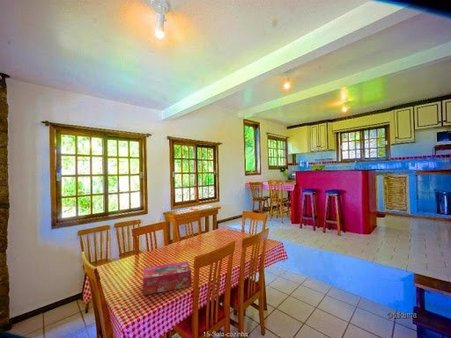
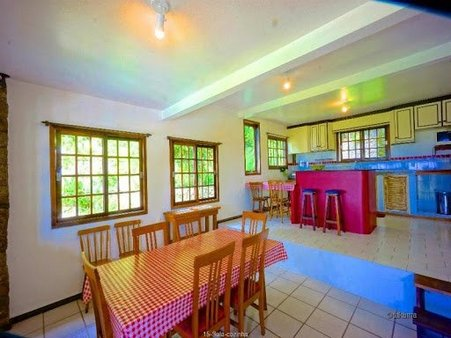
- tissue box (167, 276)
